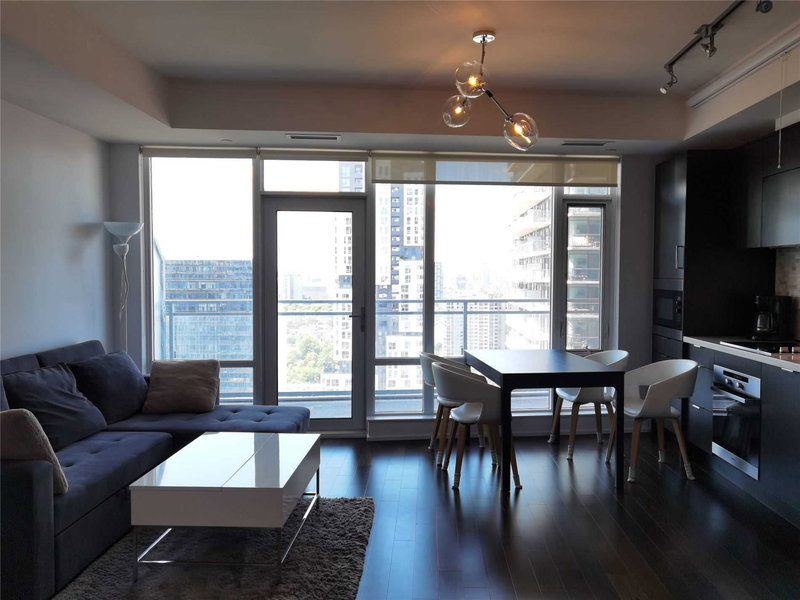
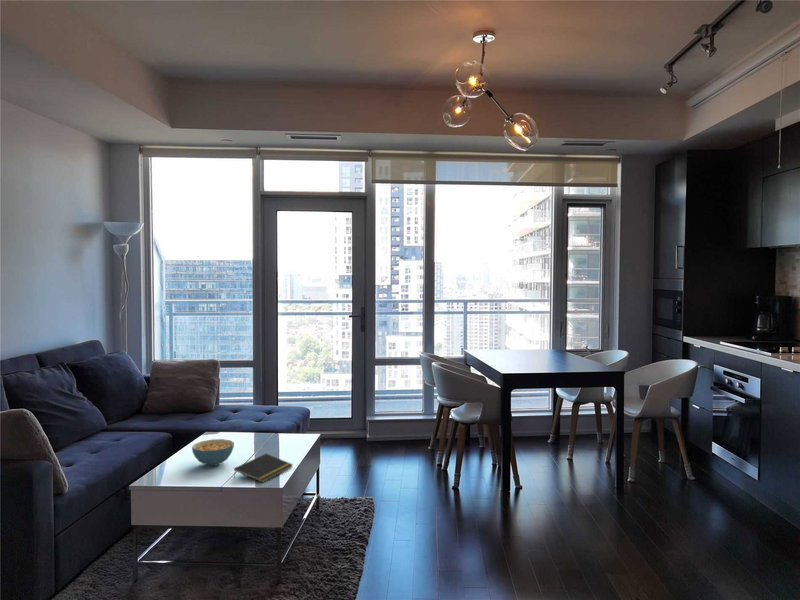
+ notepad (264, 467)
+ cereal bowl (213, 454)
